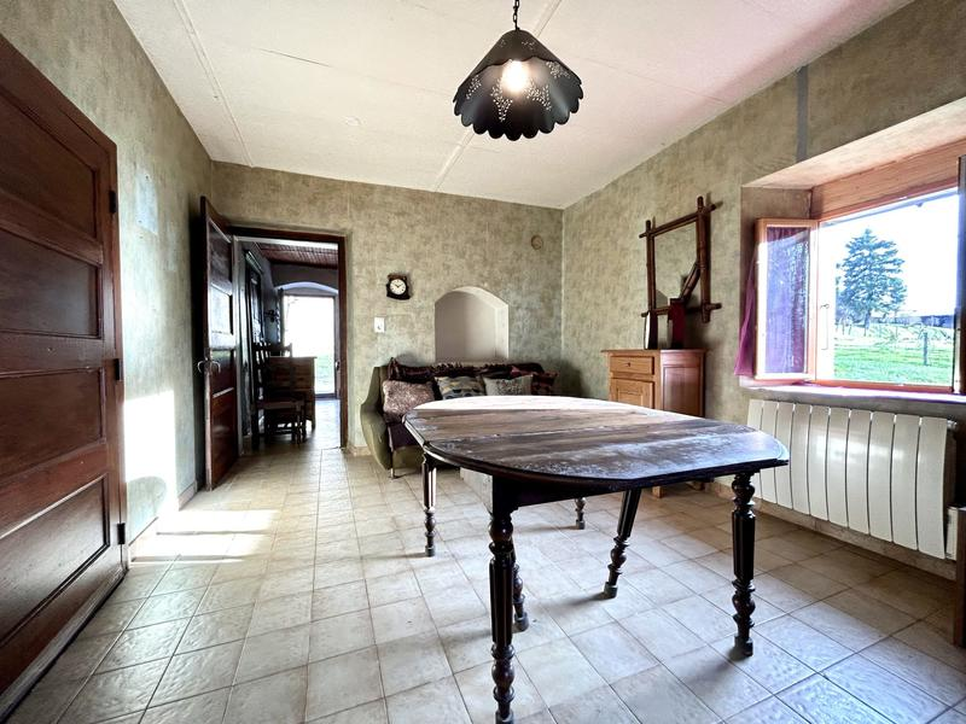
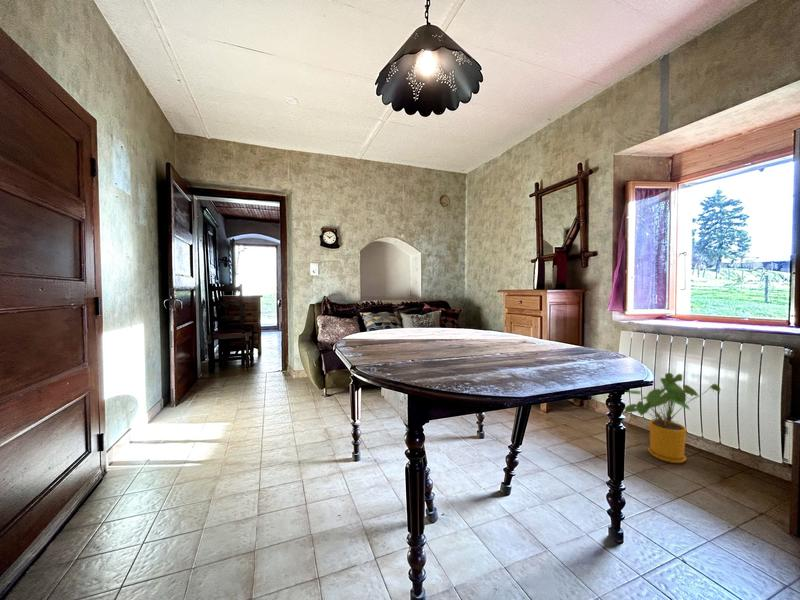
+ house plant (666, 415)
